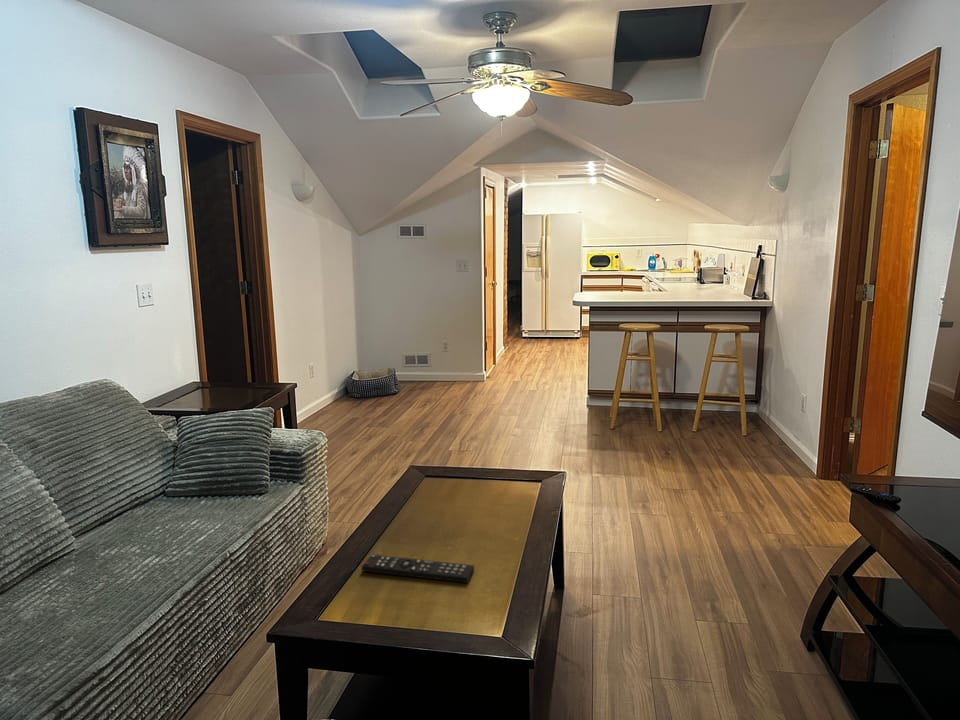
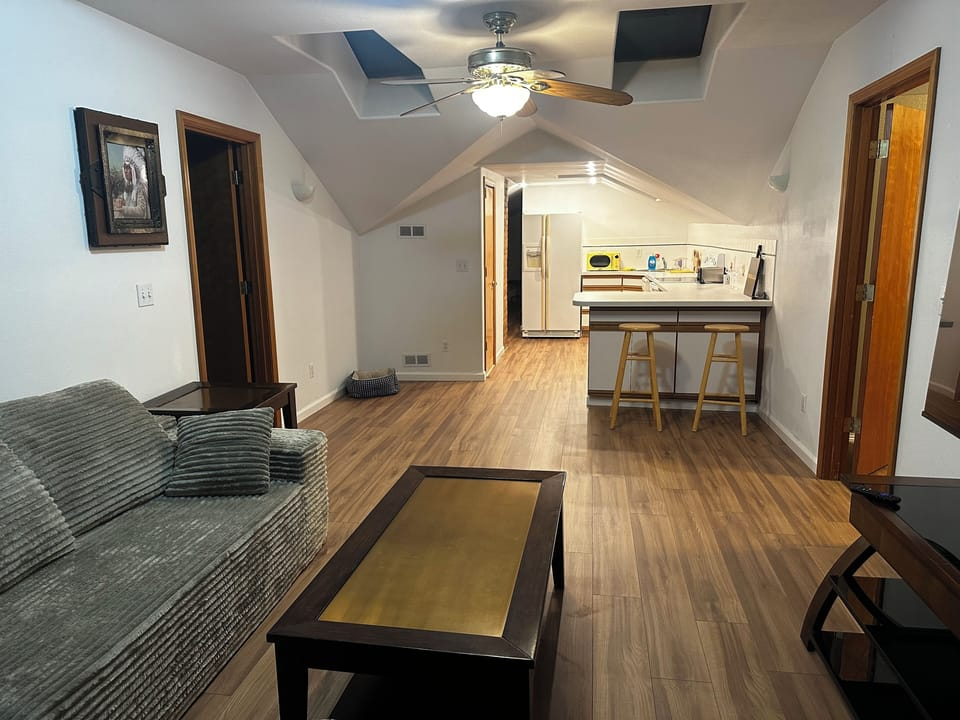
- remote control (417, 567)
